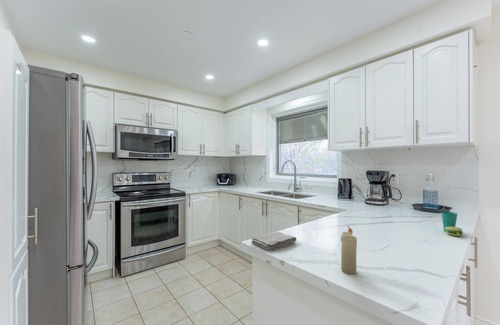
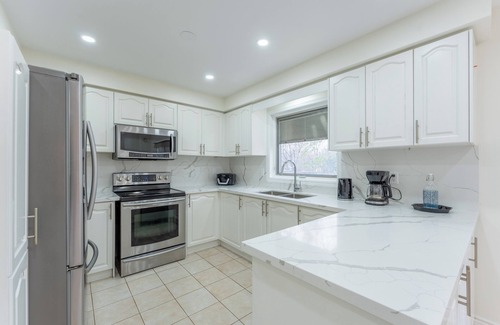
- washcloth (273, 239)
- cup (451, 223)
- candle (348, 248)
